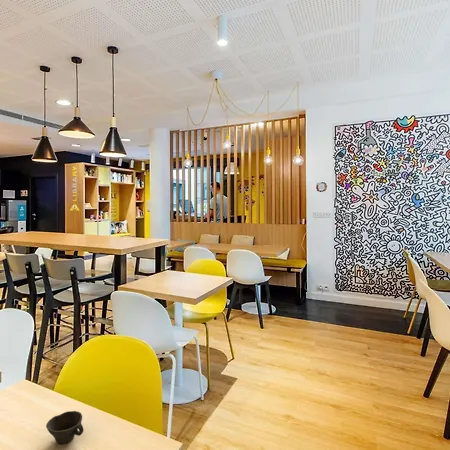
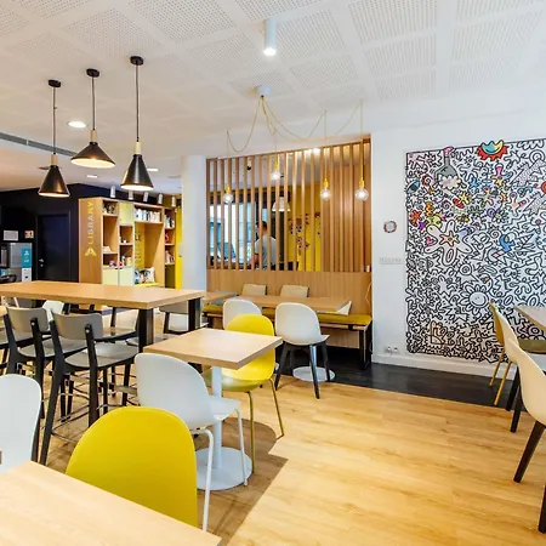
- cup (66, 429)
